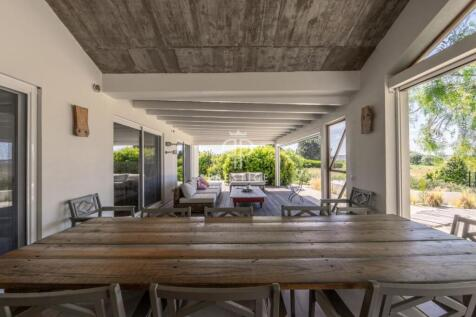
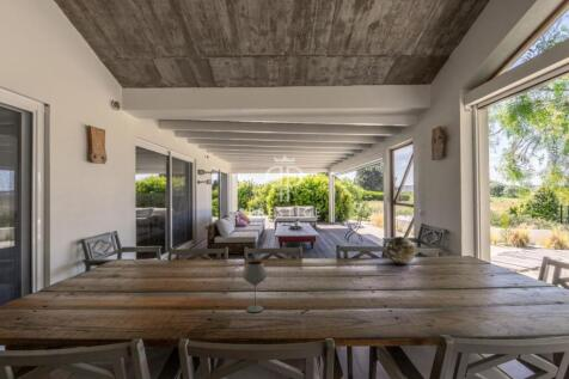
+ wineglass (255, 286)
+ decorative orb (400, 250)
